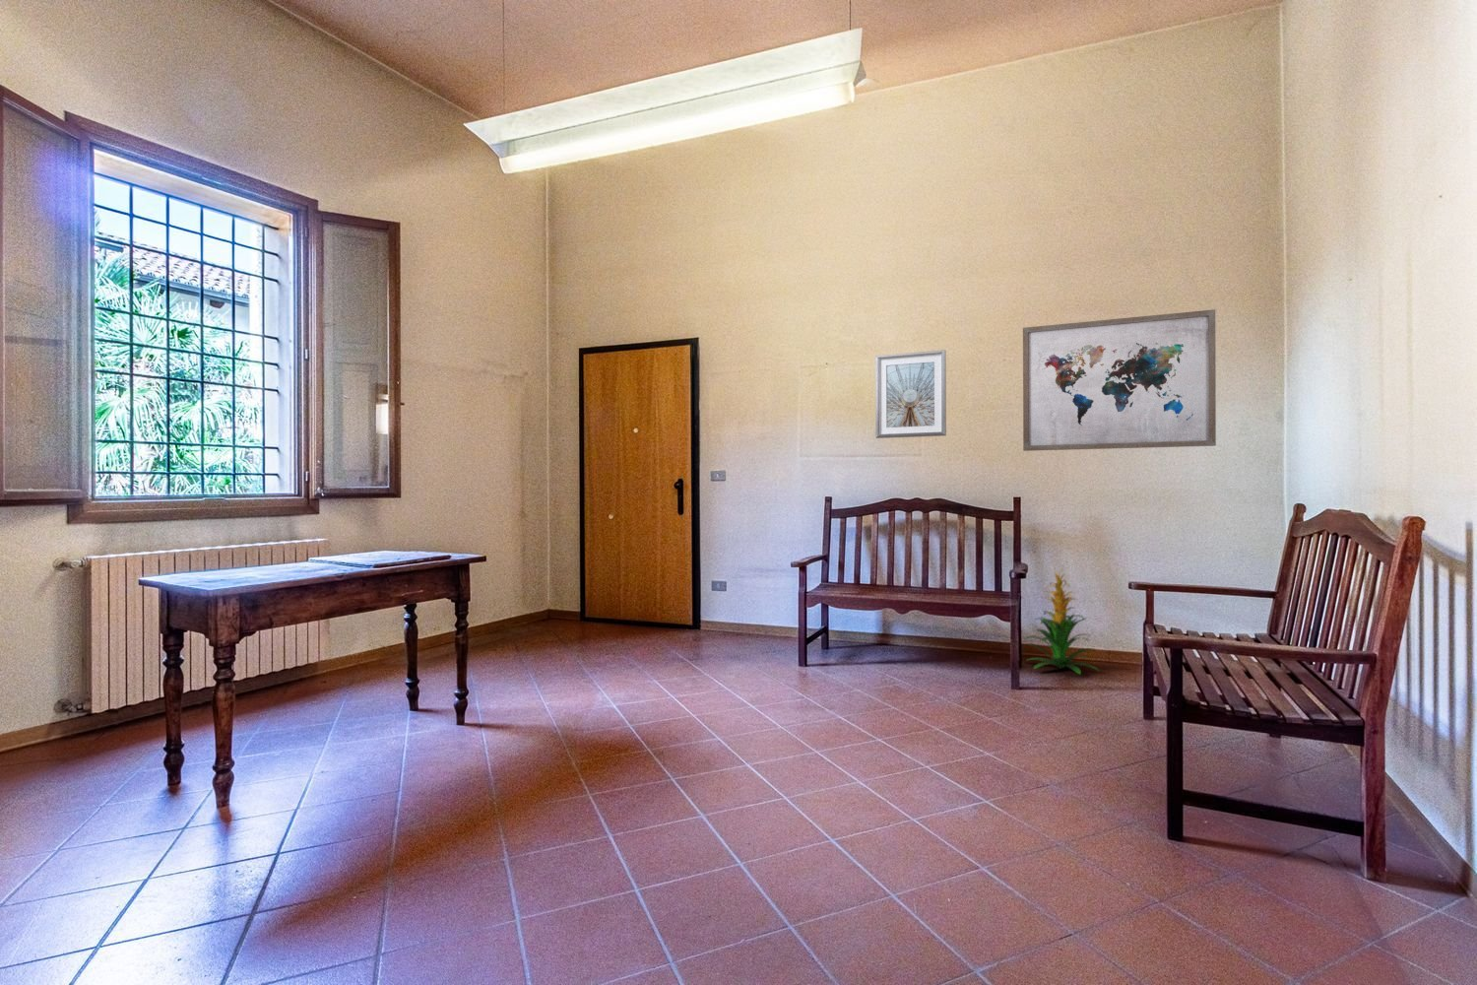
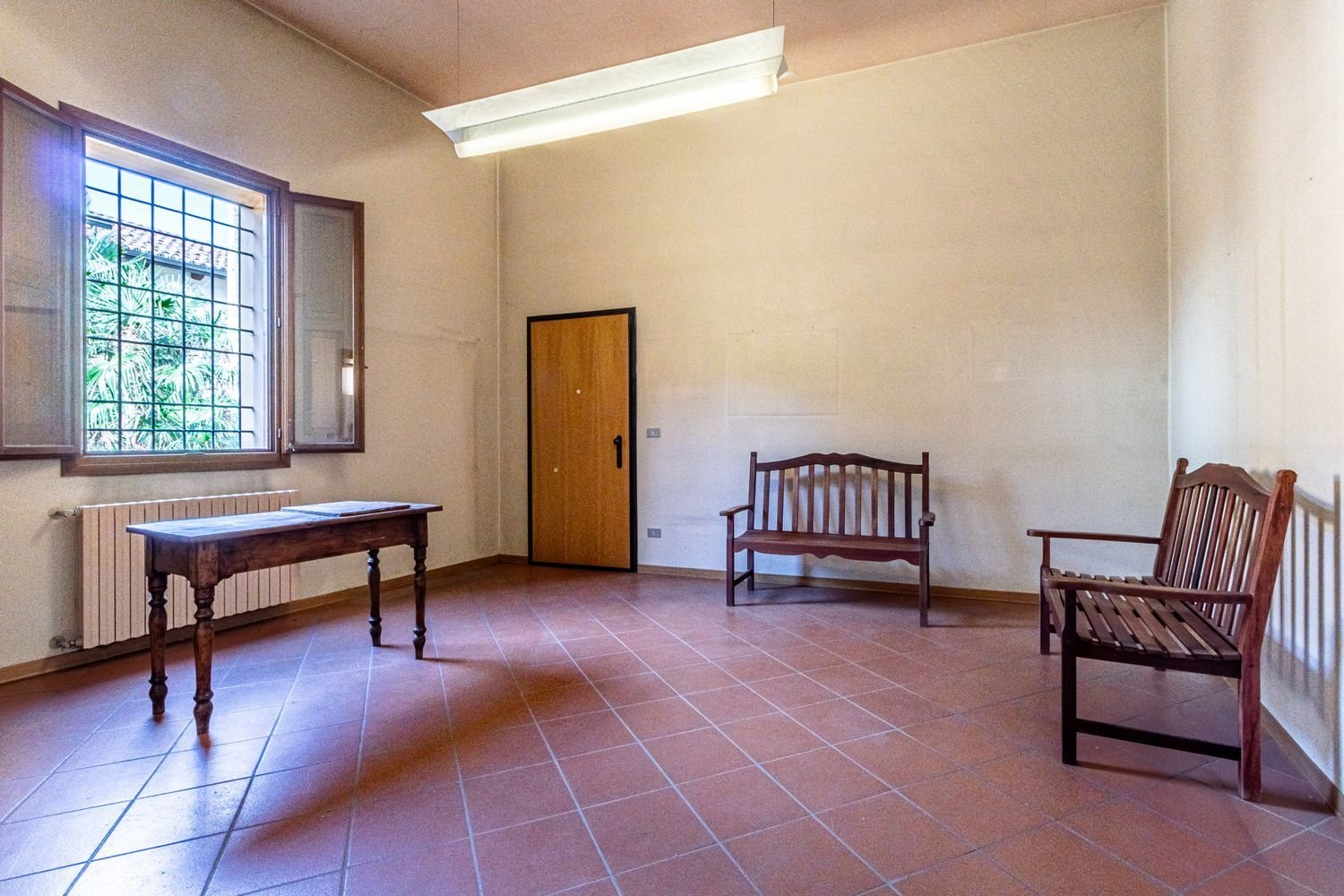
- wall art (1113, 384)
- indoor plant (1059, 617)
- picture frame (910, 395)
